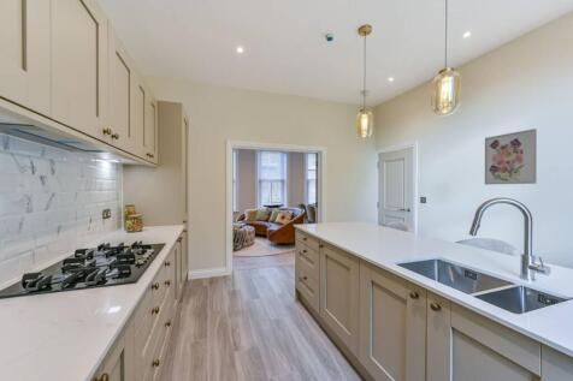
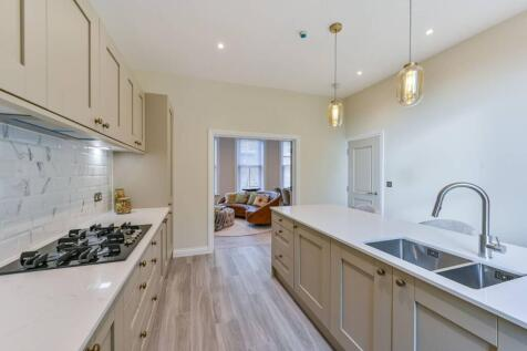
- wall art (508, 159)
